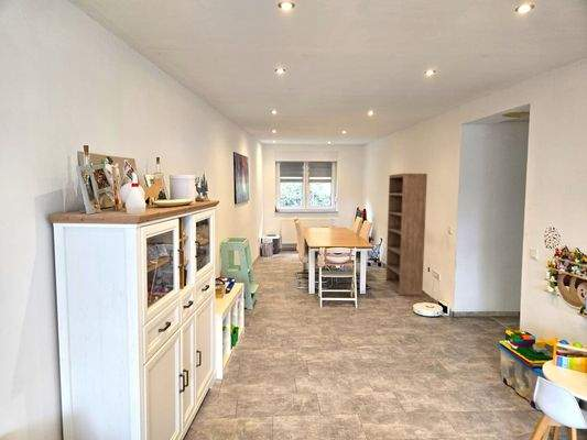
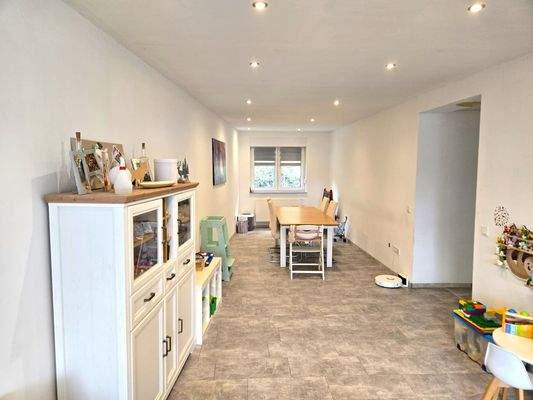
- bookshelf (404, 232)
